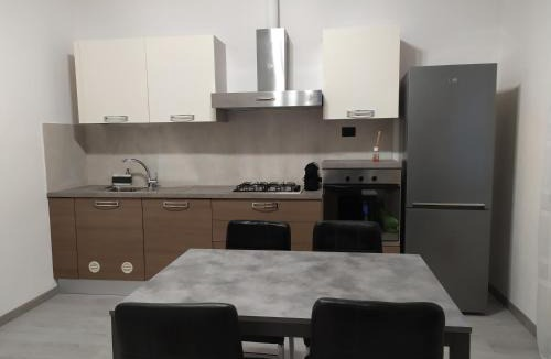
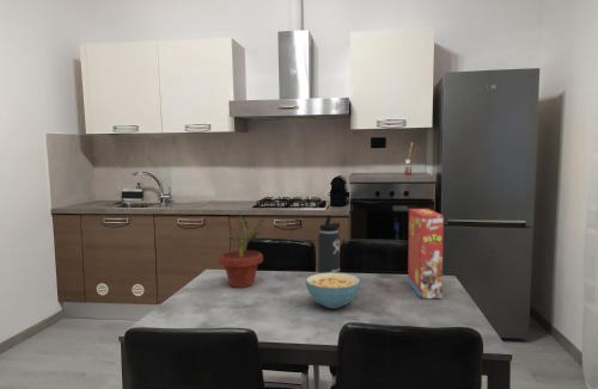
+ cereal bowl (332, 292)
+ thermos bottle (330, 245)
+ potted plant (242, 249)
+ cereal box (423, 251)
